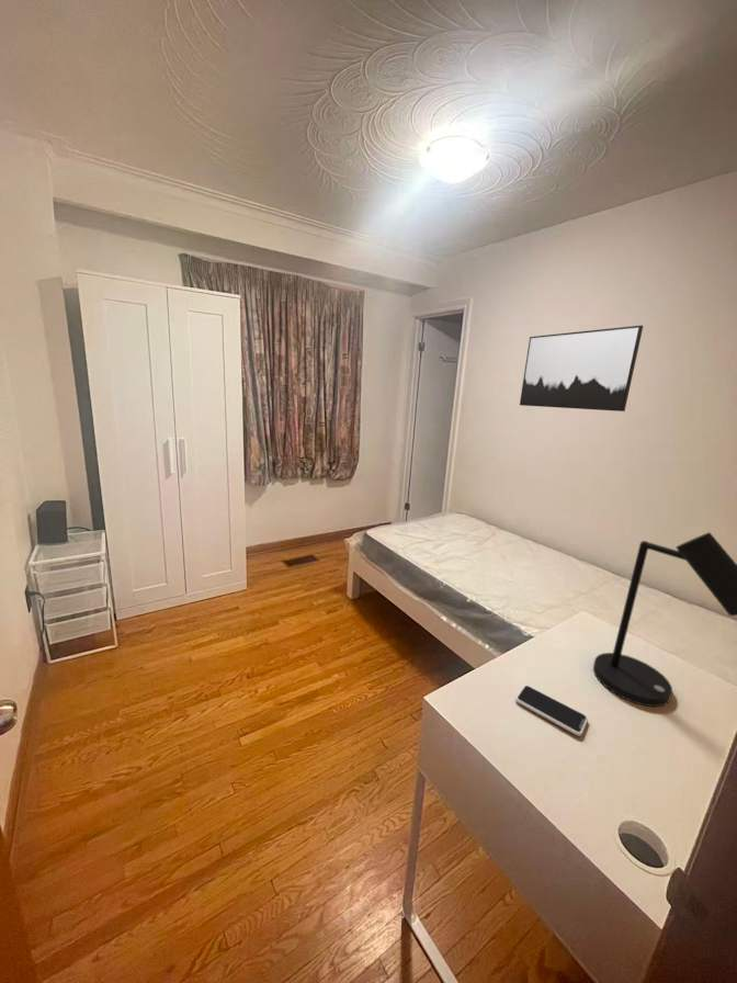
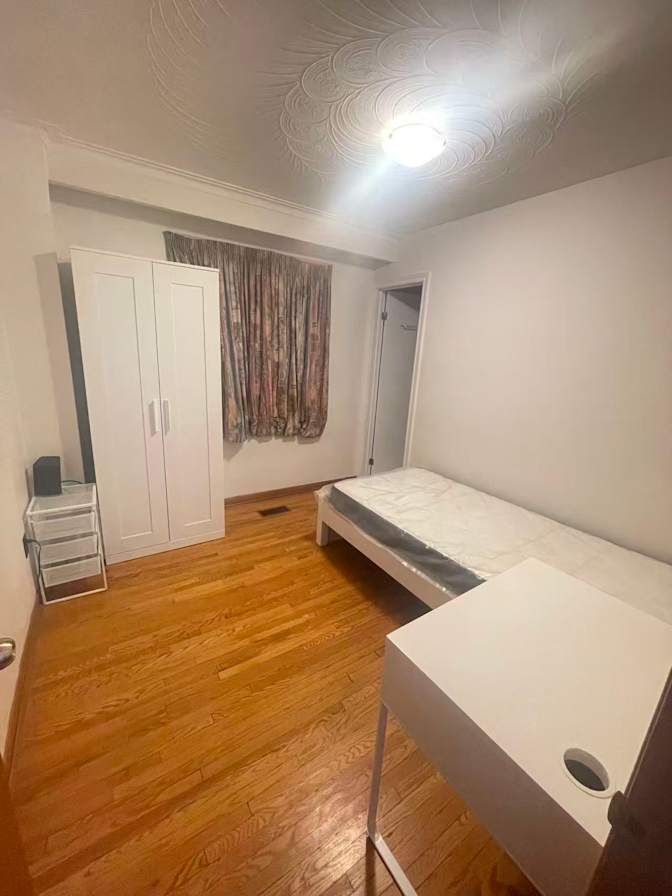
- smartphone (551, 708)
- wall art (572, 371)
- desk lamp (633, 606)
